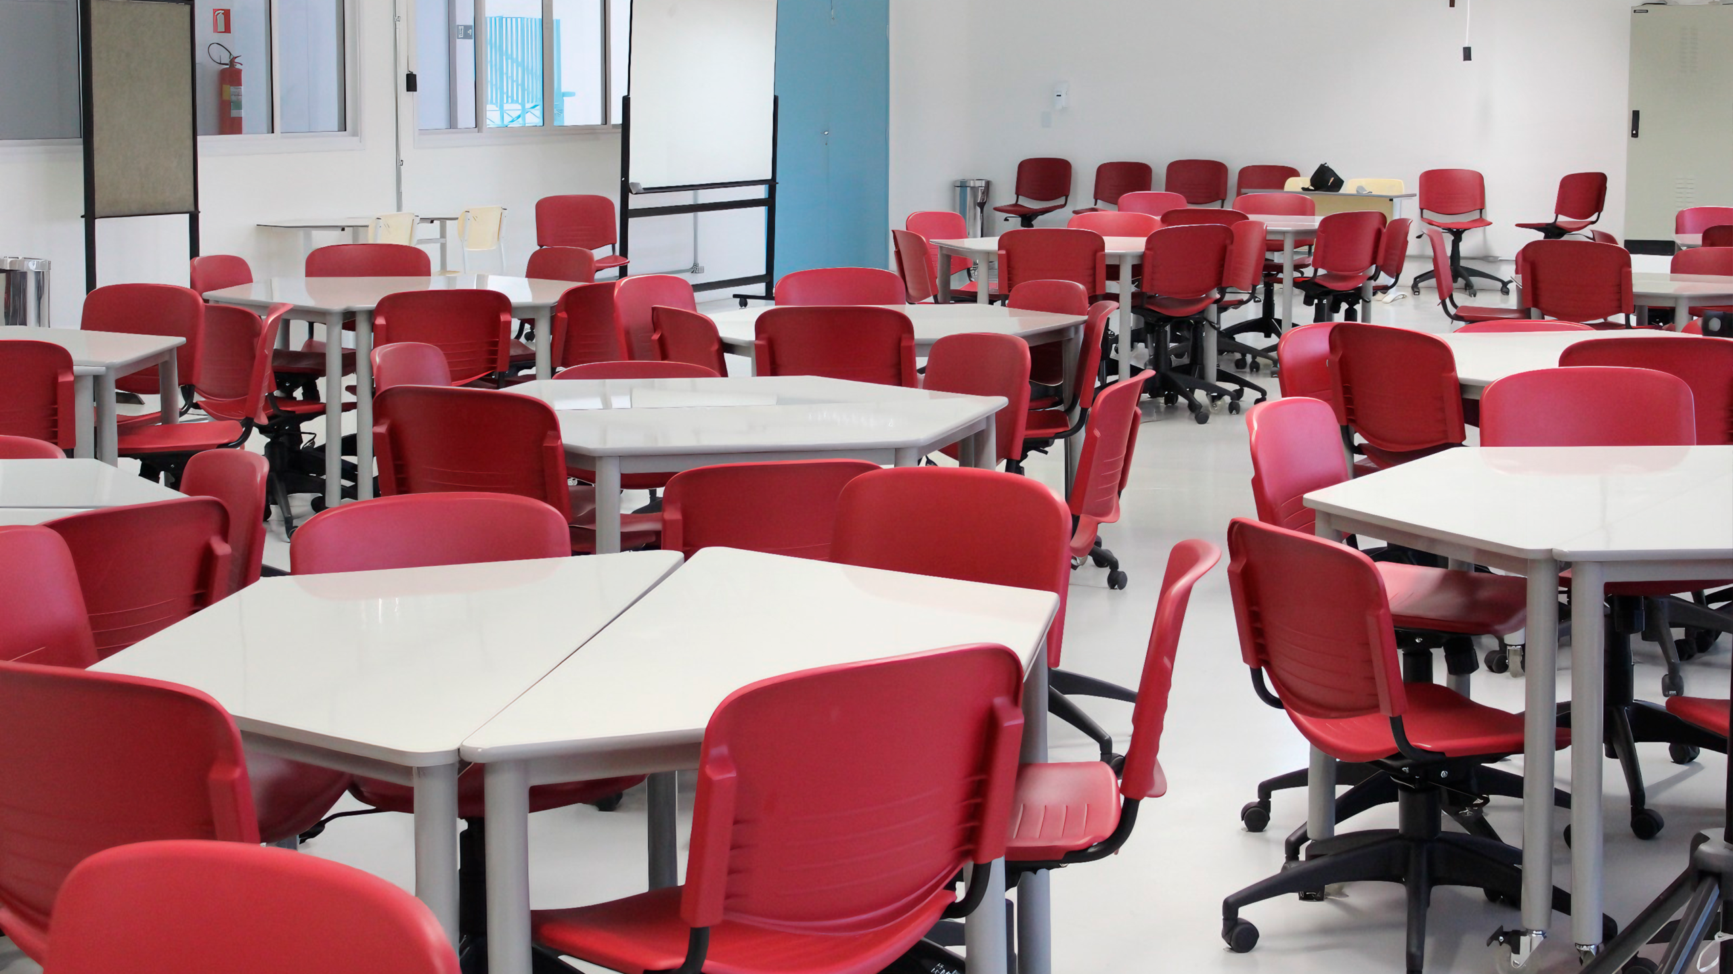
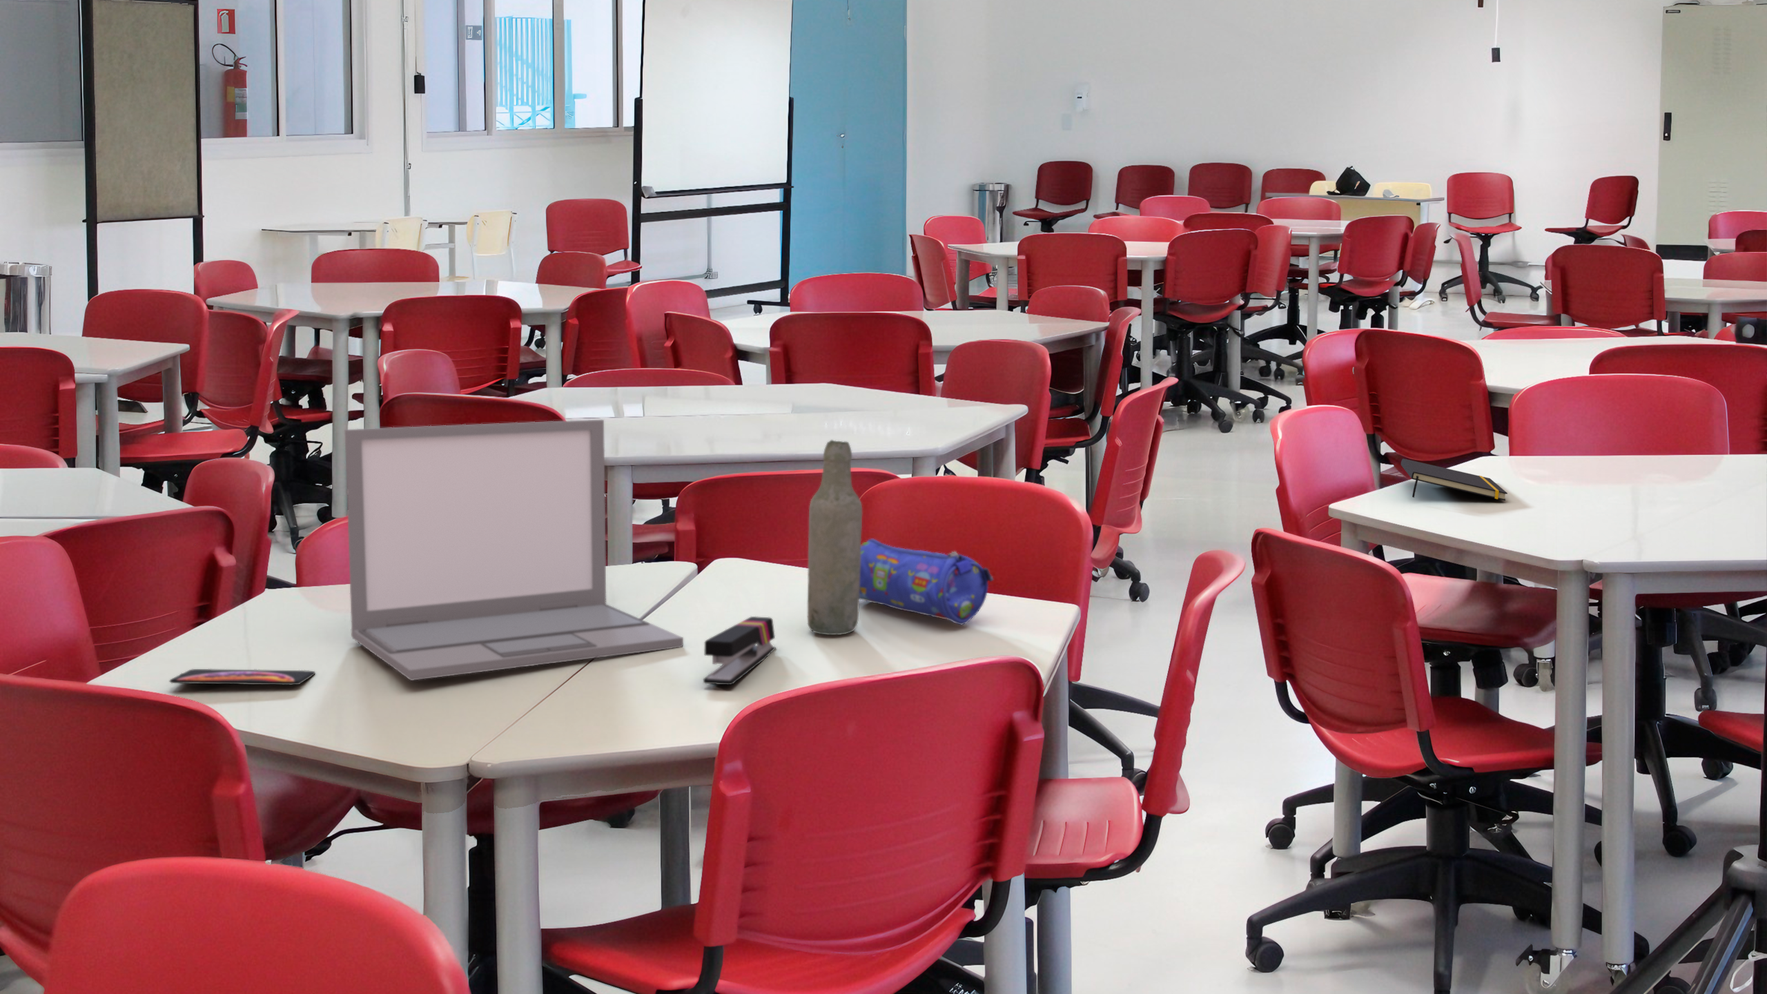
+ bottle (834, 536)
+ stapler (740, 646)
+ smartphone (244, 676)
+ laptop (513, 539)
+ notepad (1451, 478)
+ pencil case (915, 579)
